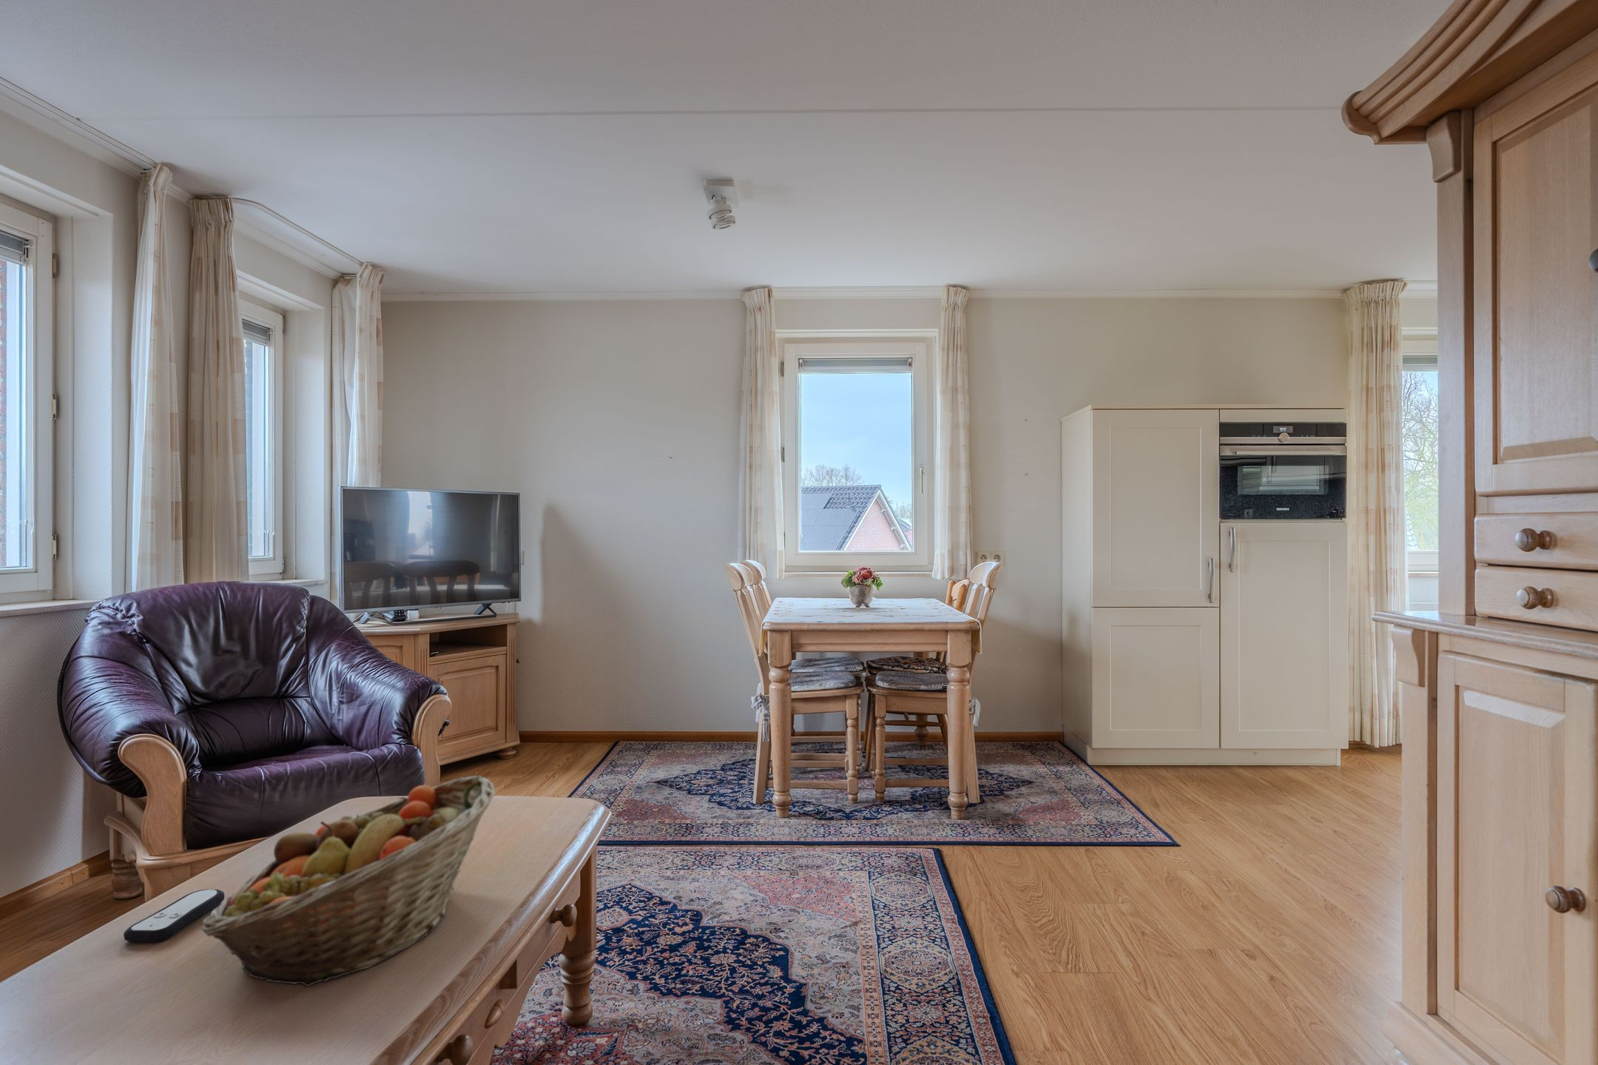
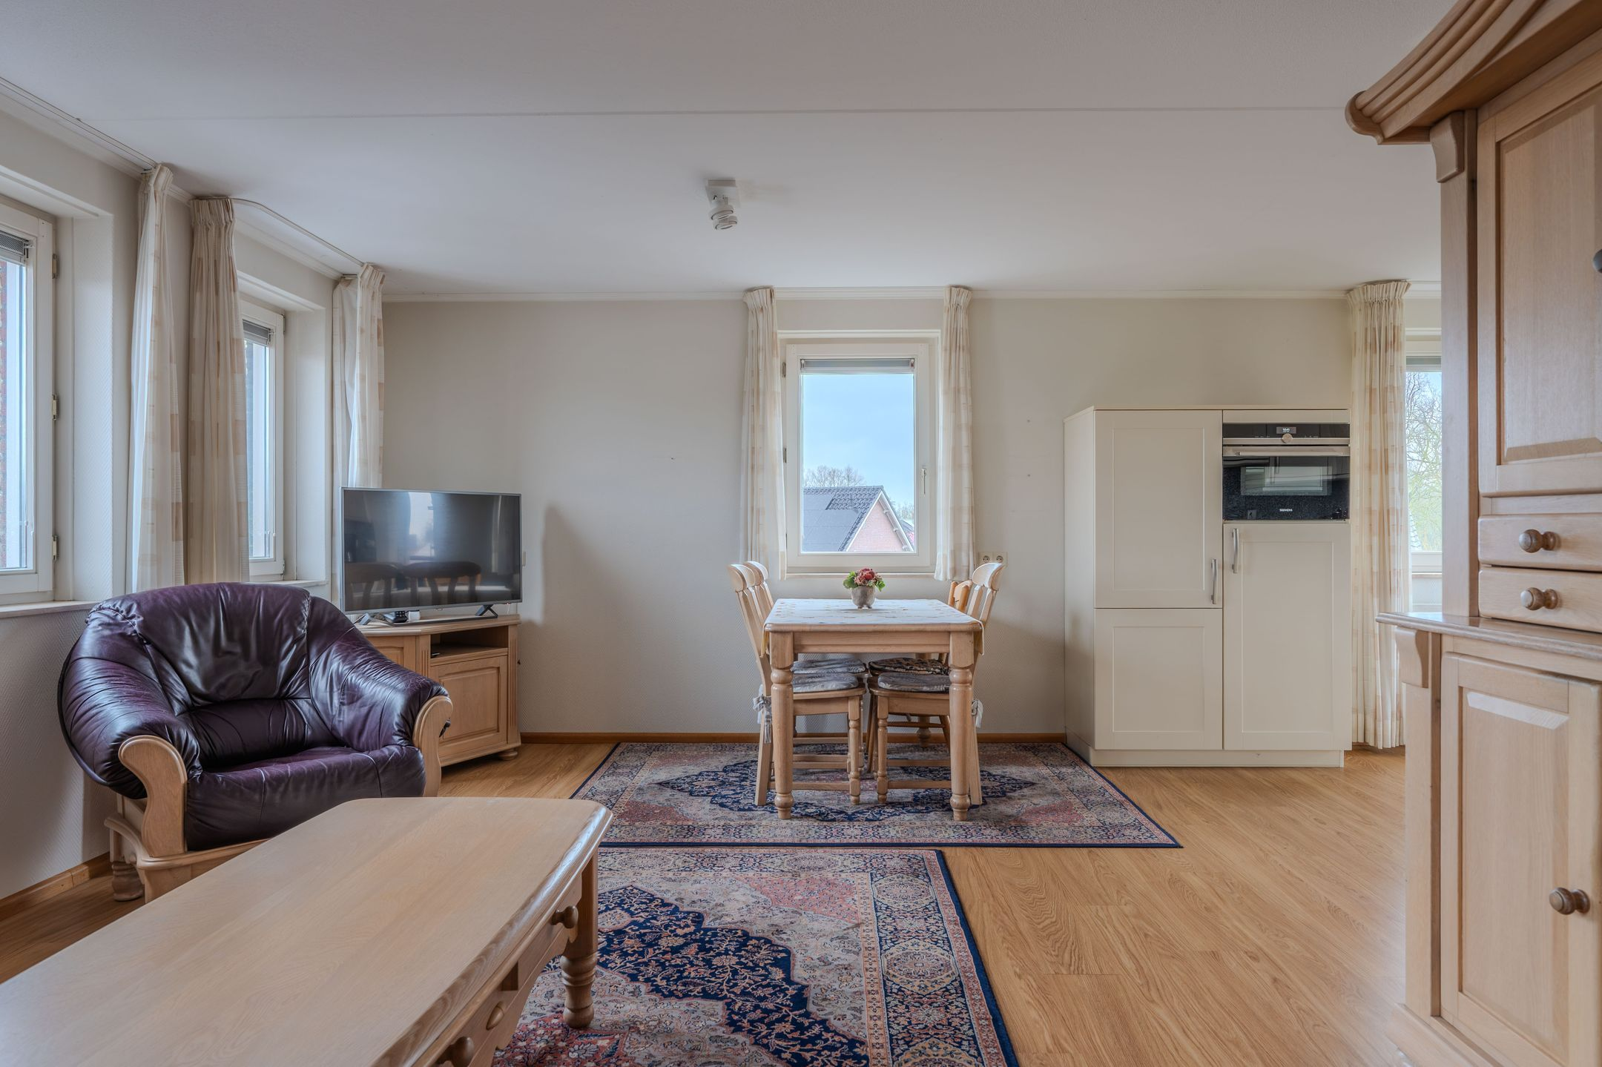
- remote control (178, 914)
- fruit basket (366, 865)
